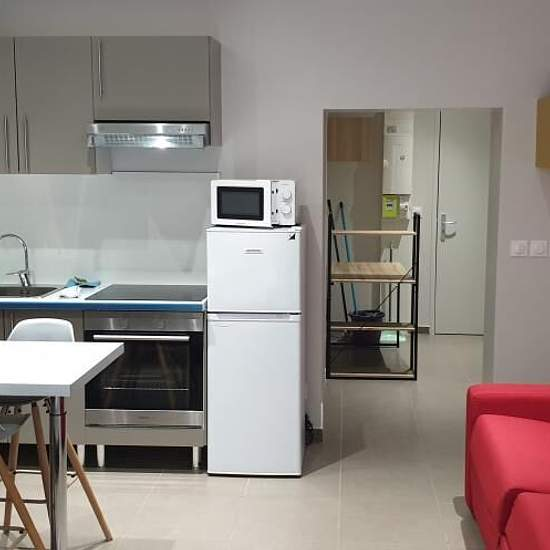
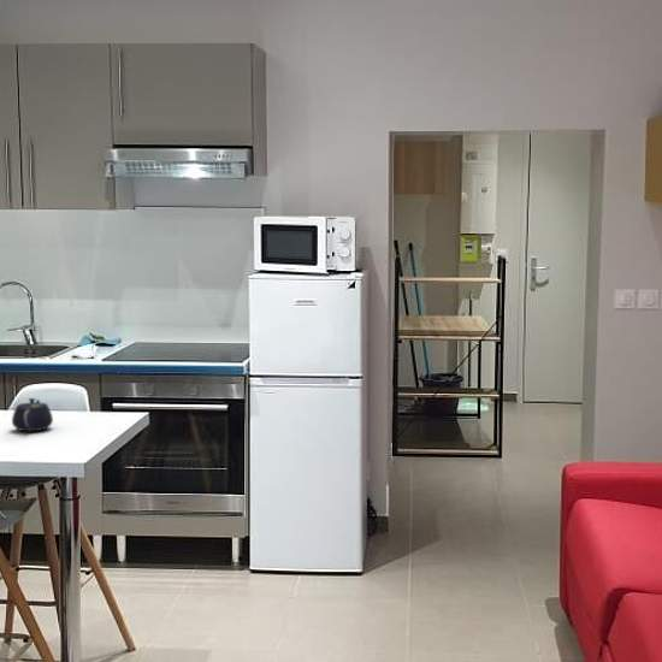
+ teapot (32, 413)
